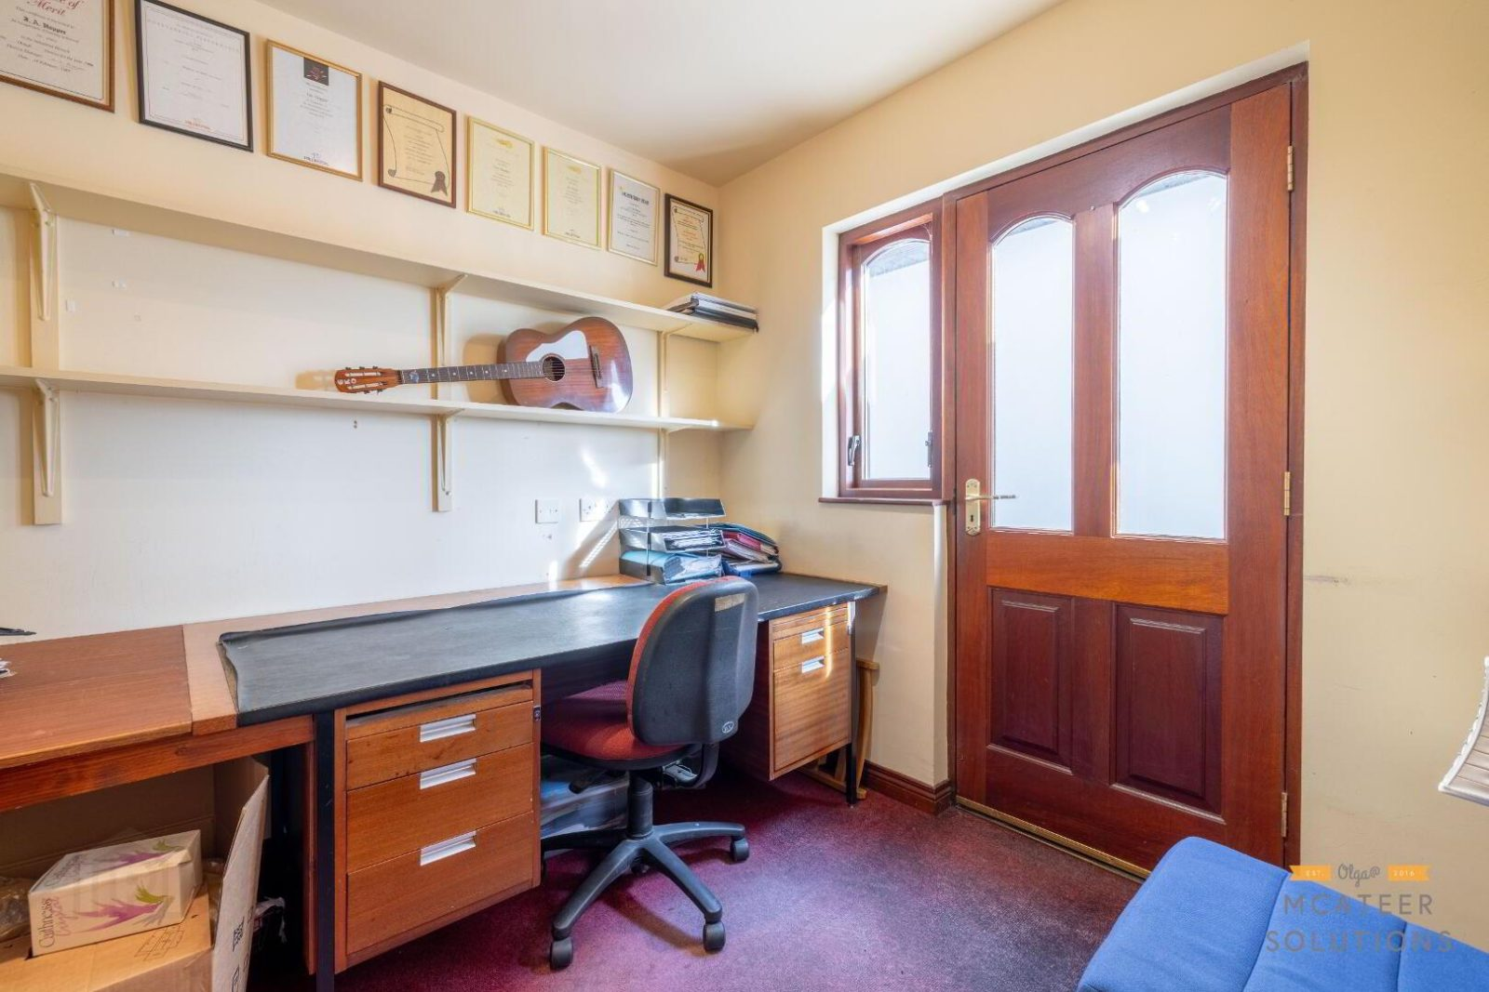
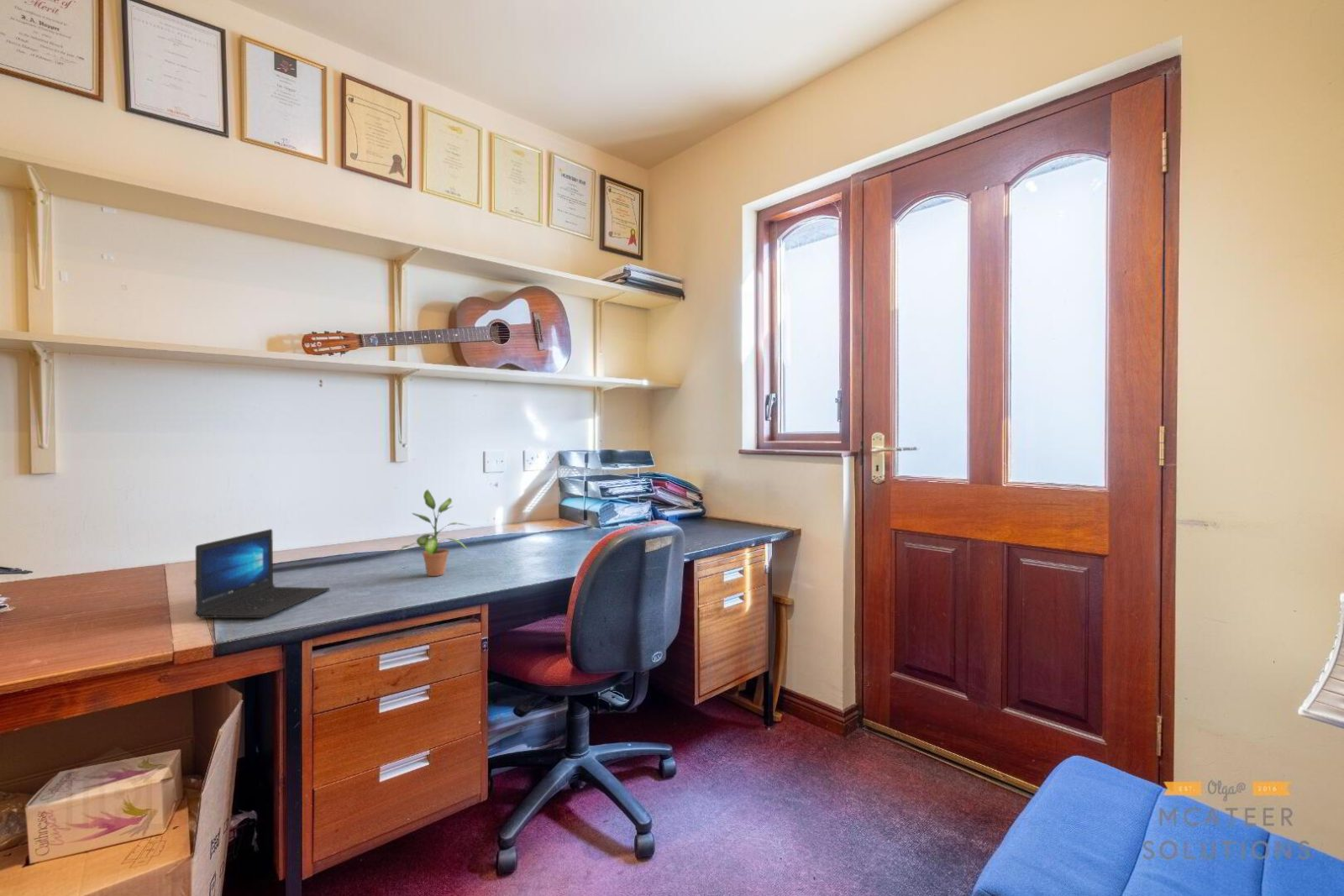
+ potted plant (427, 534)
+ laptop (266, 569)
